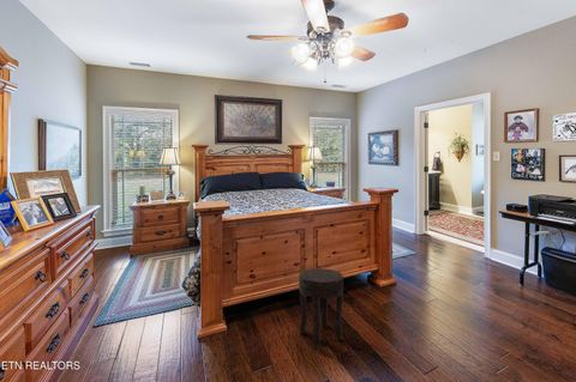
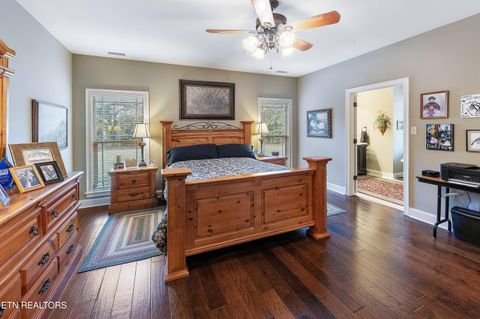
- side table (322, 305)
